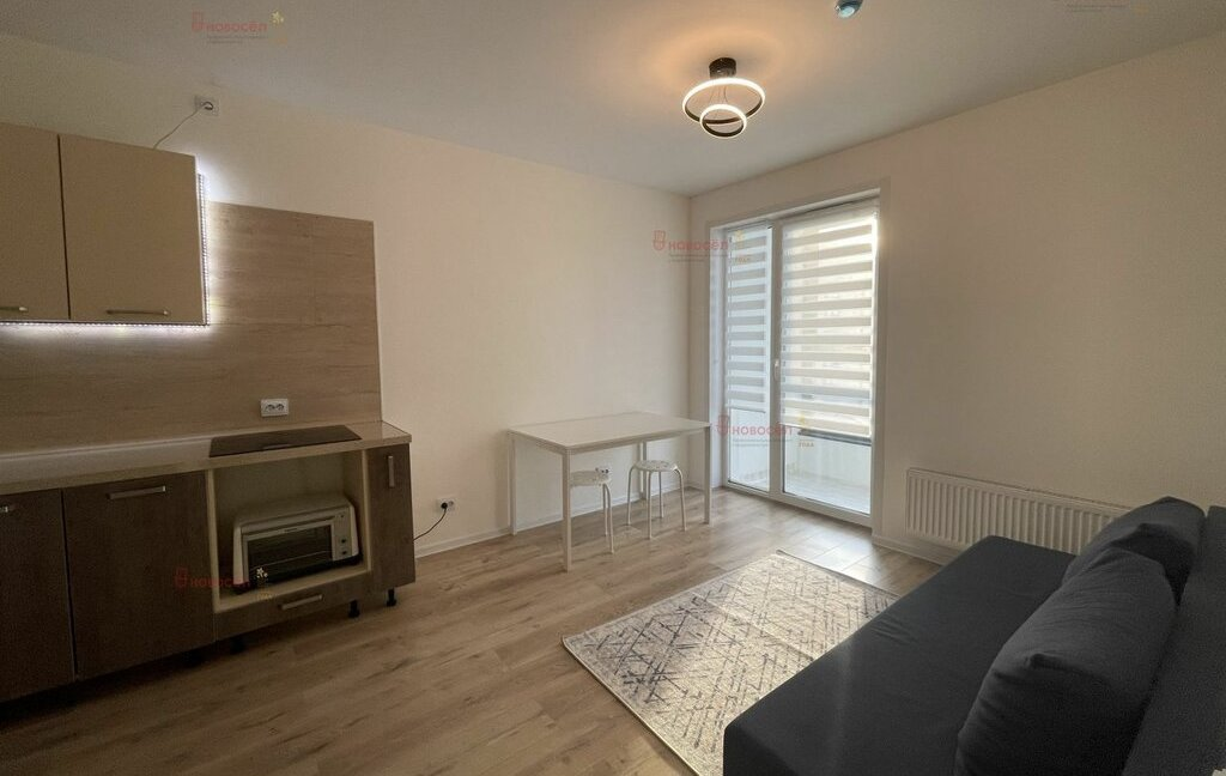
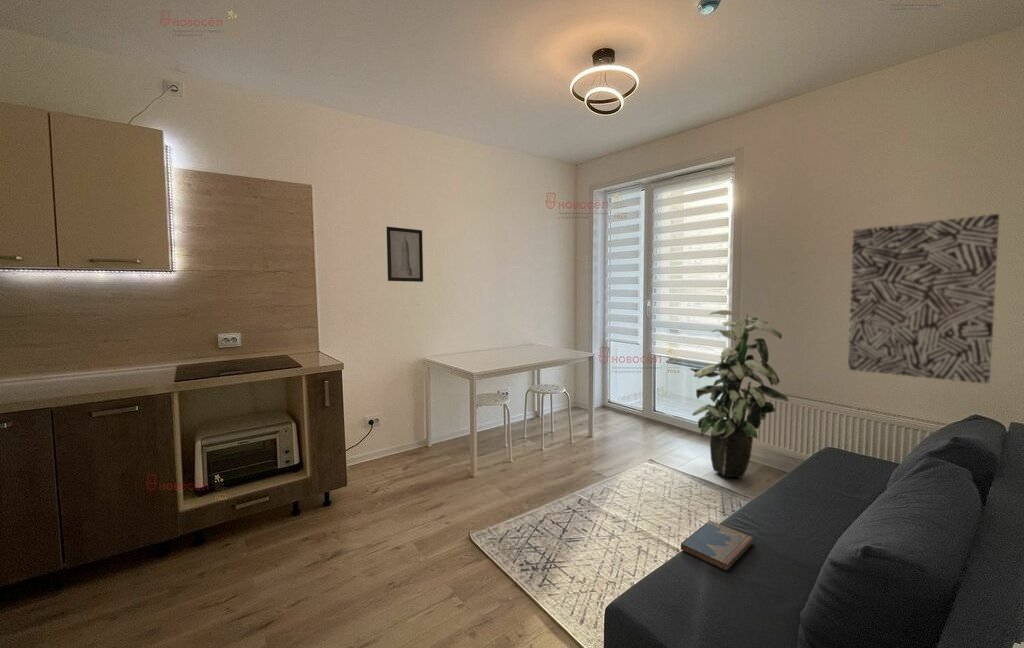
+ wall art (405, 255)
+ hardcover book (717, 543)
+ wall art (915, 300)
+ indoor plant (732, 391)
